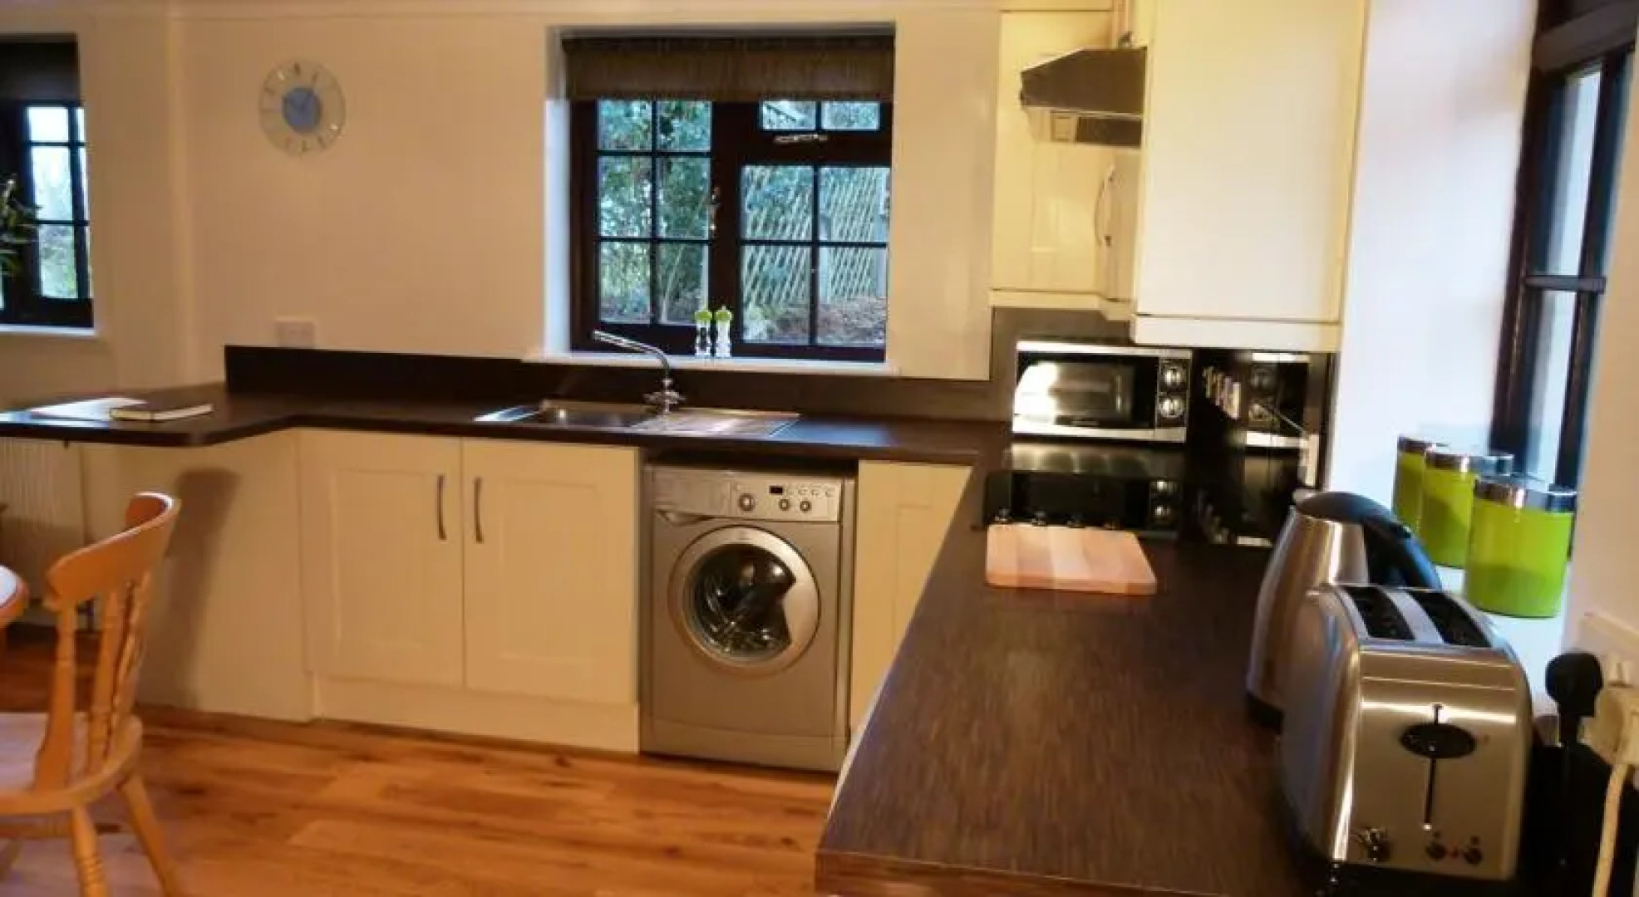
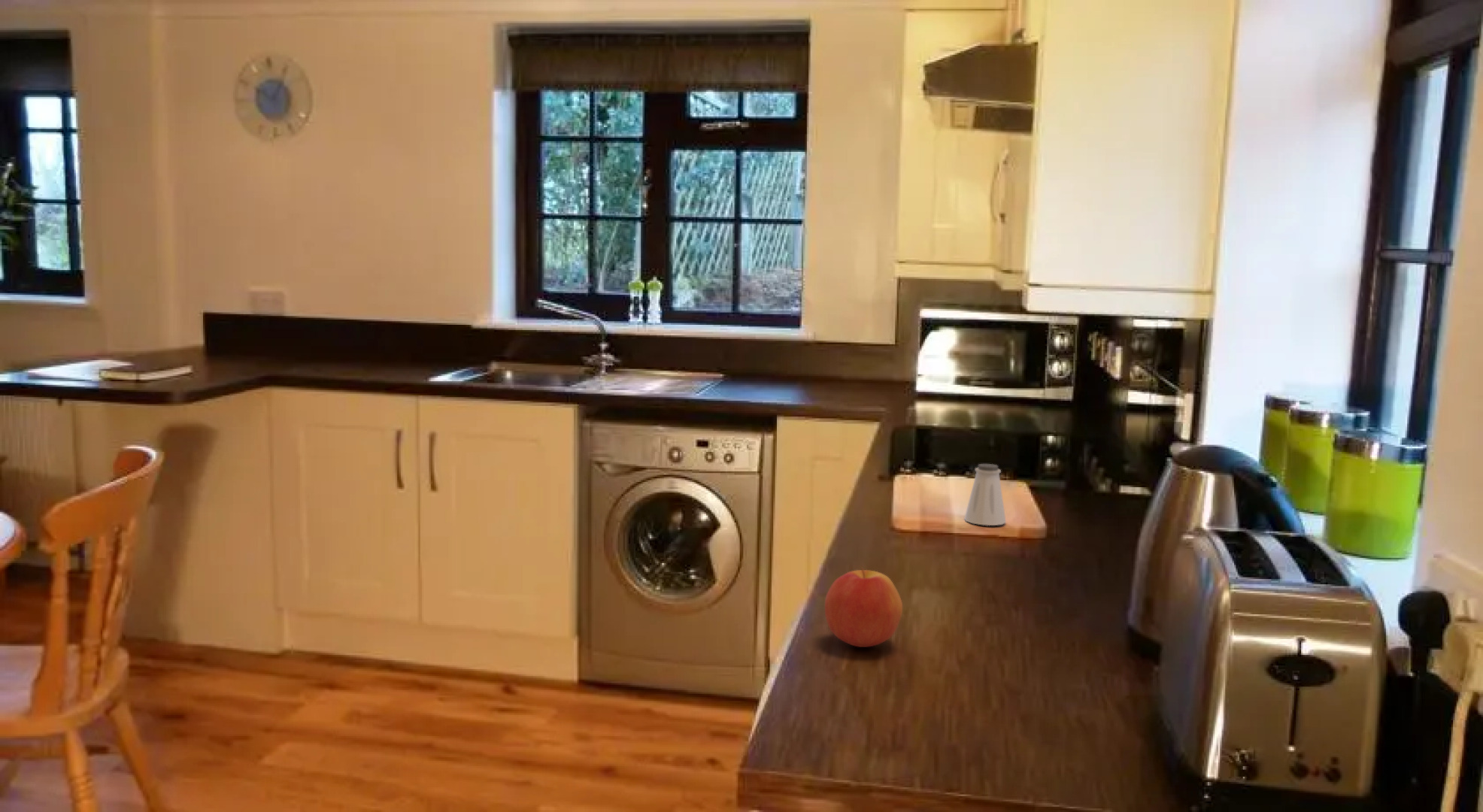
+ apple (863, 605)
+ saltshaker (986, 492)
